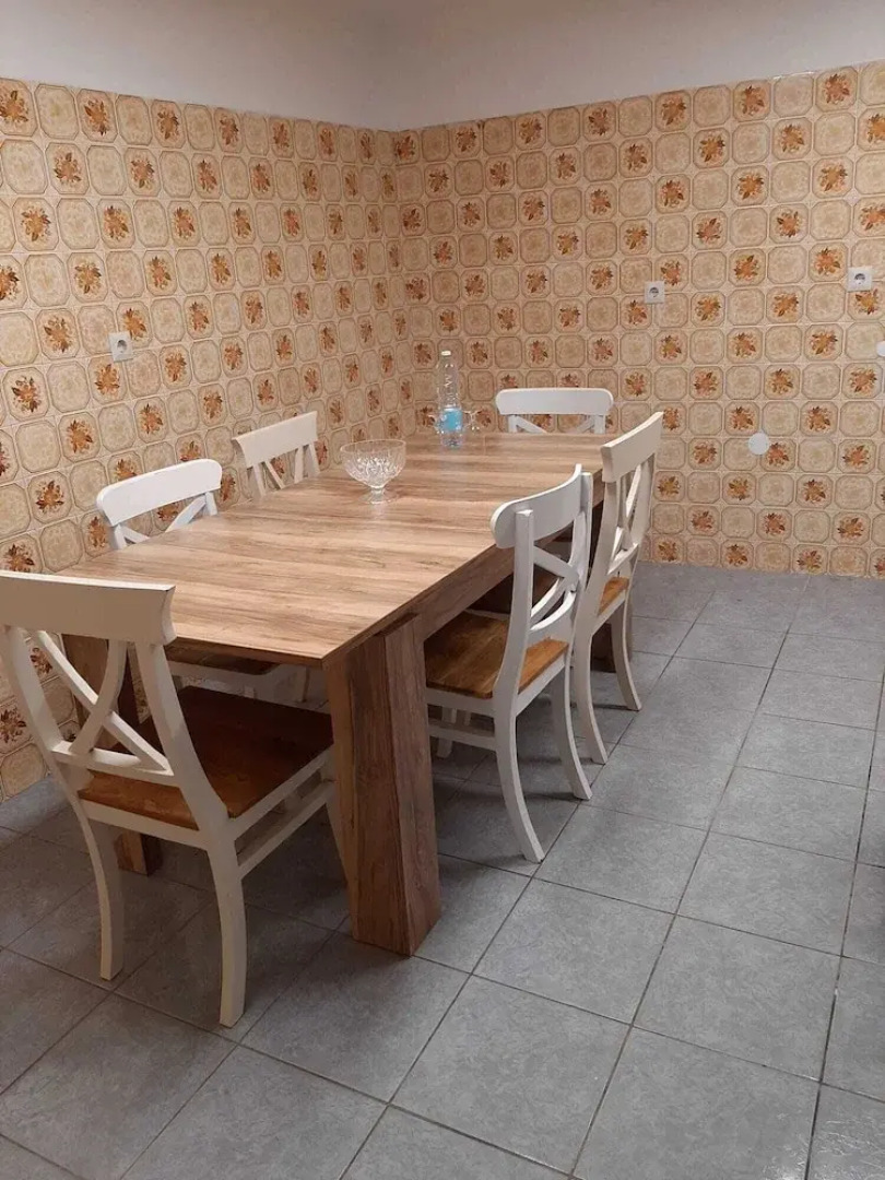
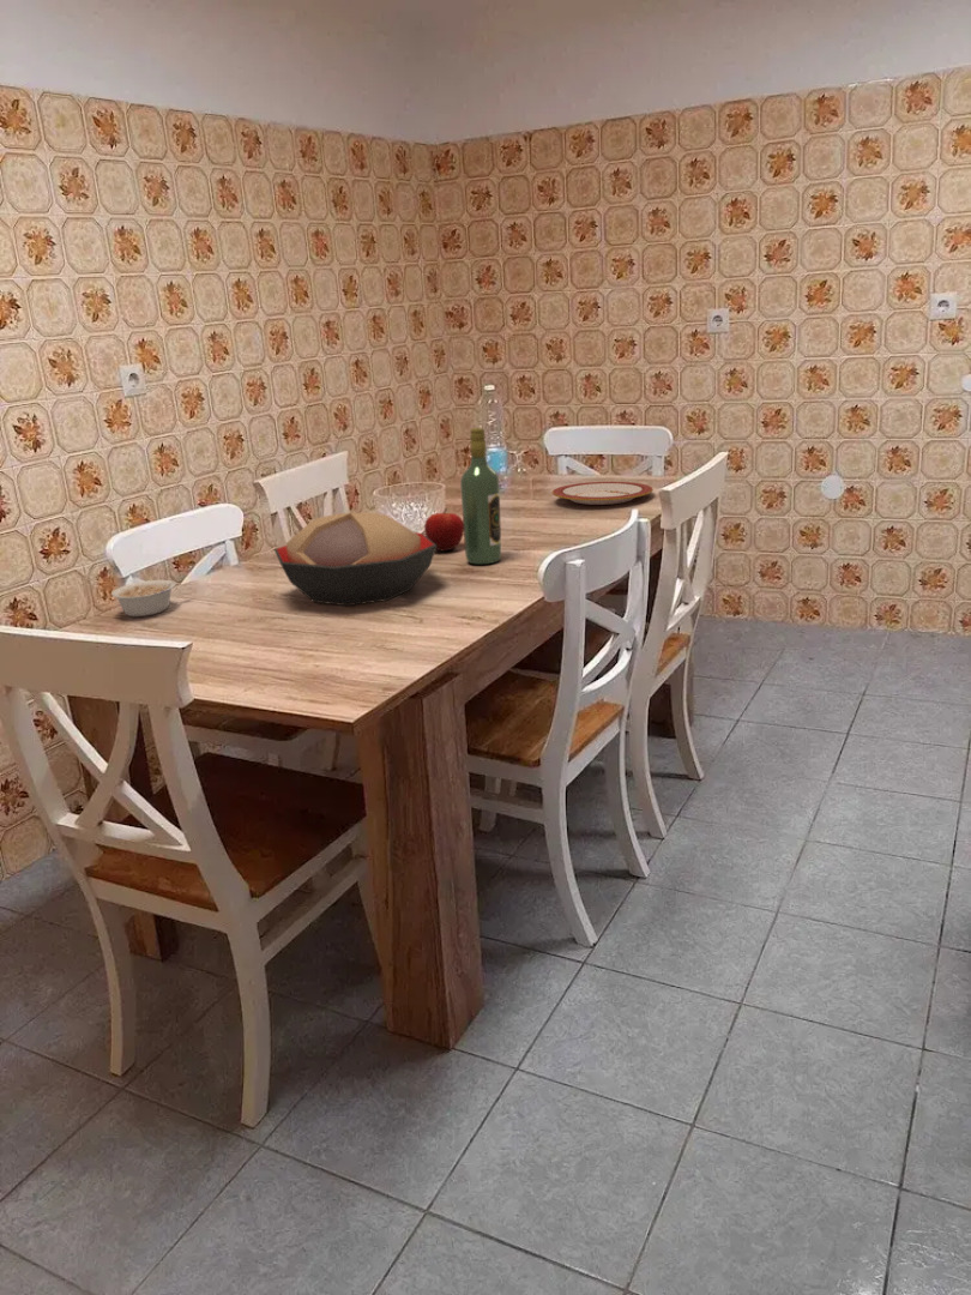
+ decorative bowl (355, 552)
+ plate (602, 494)
+ fruit (444, 529)
+ wine bottle (480, 495)
+ legume (146, 596)
